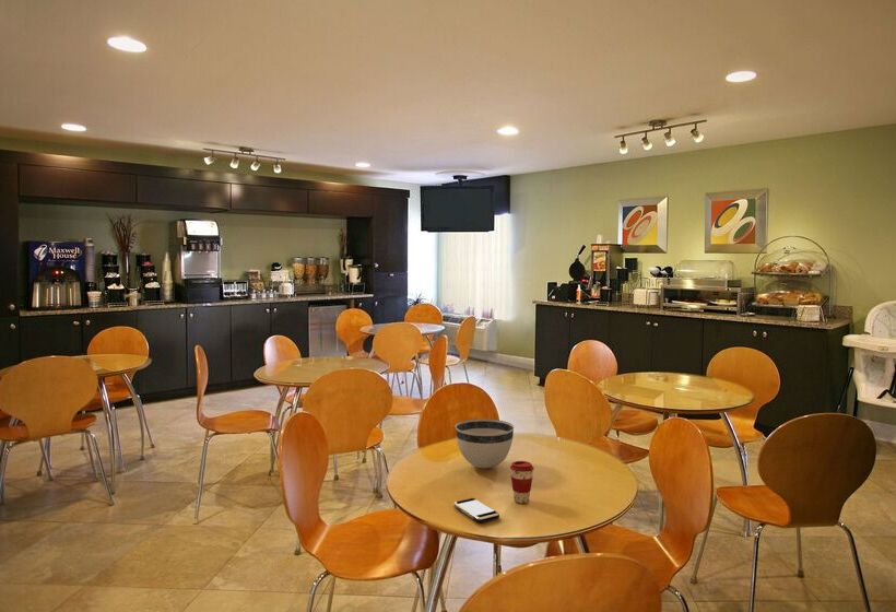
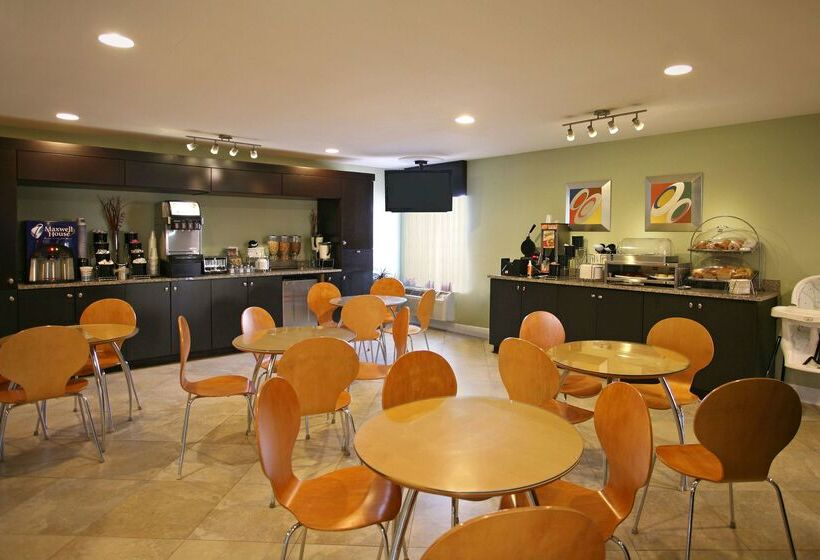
- coffee cup (521, 482)
- smartphone (475, 509)
- bowl (484, 446)
